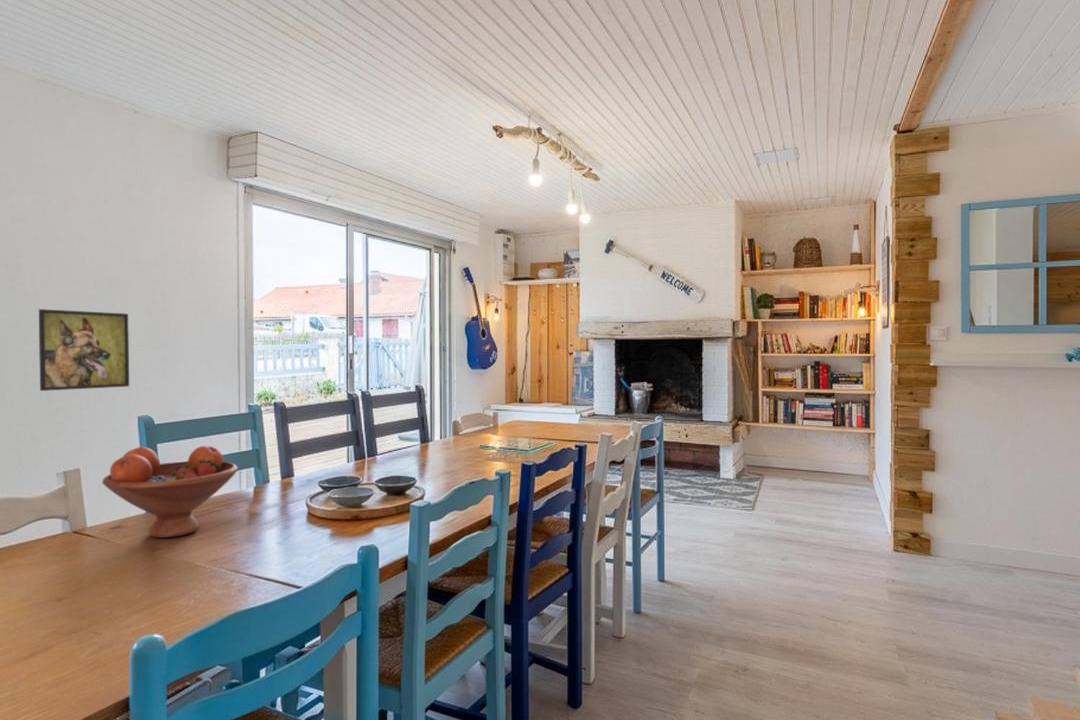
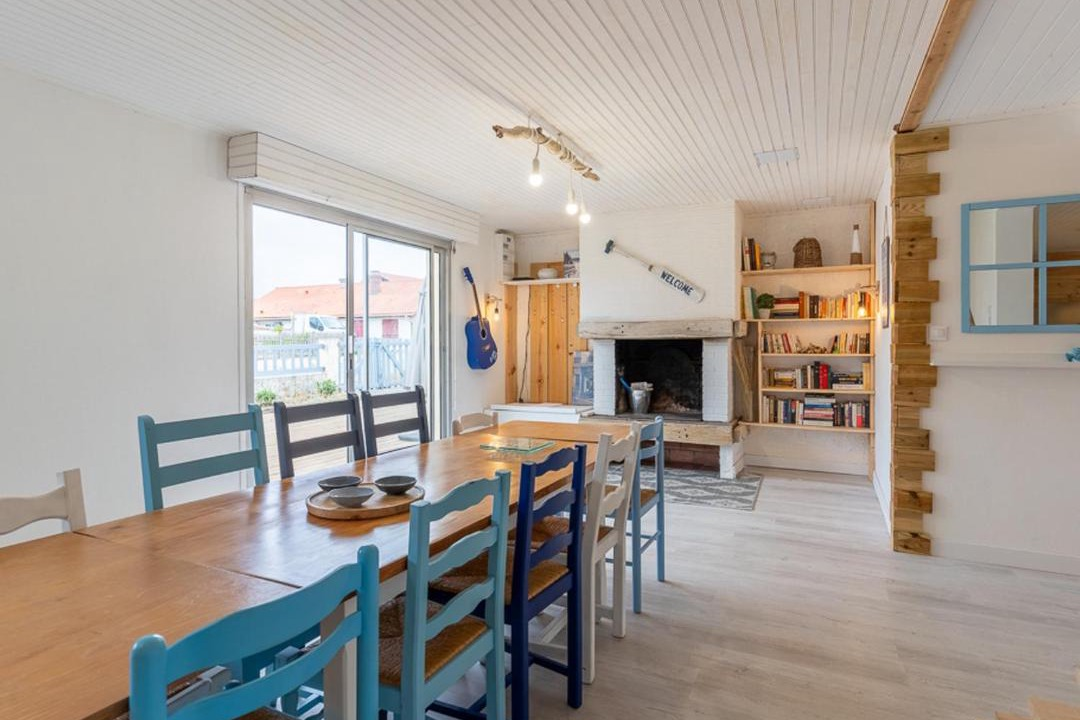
- fruit bowl (173, 490)
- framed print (86, 350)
